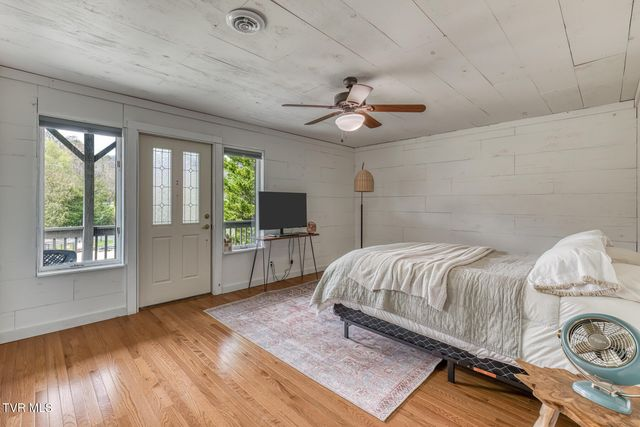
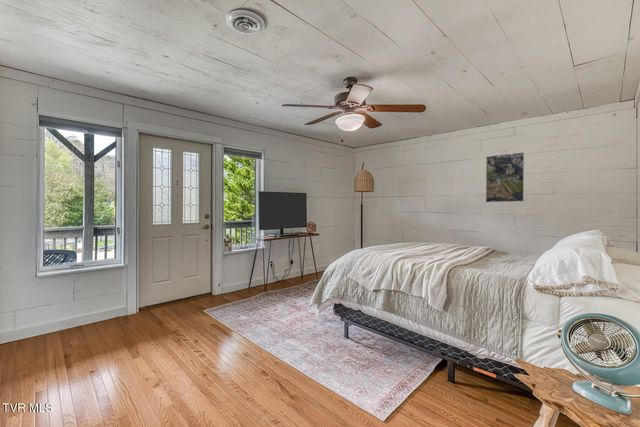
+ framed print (504, 178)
